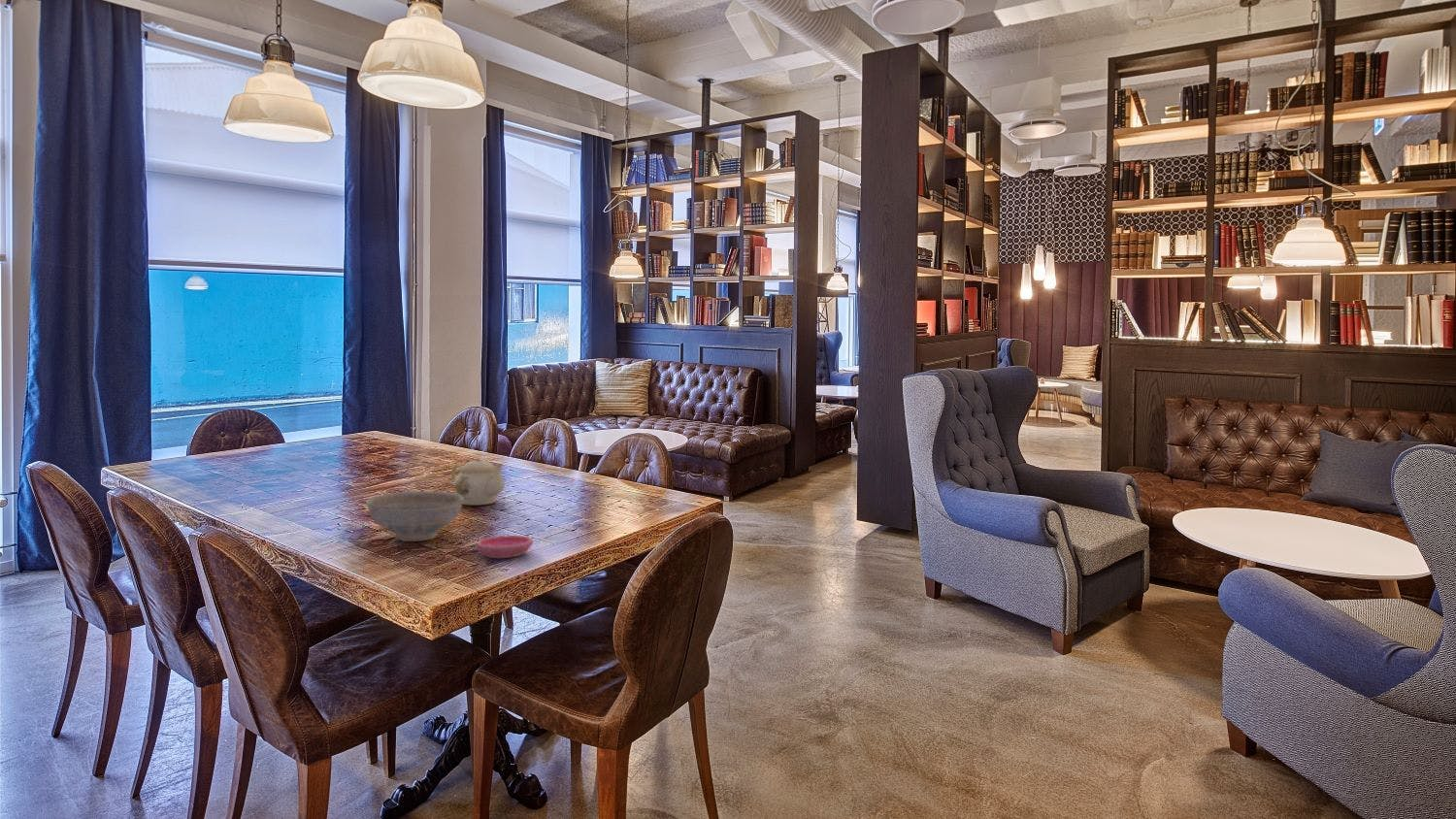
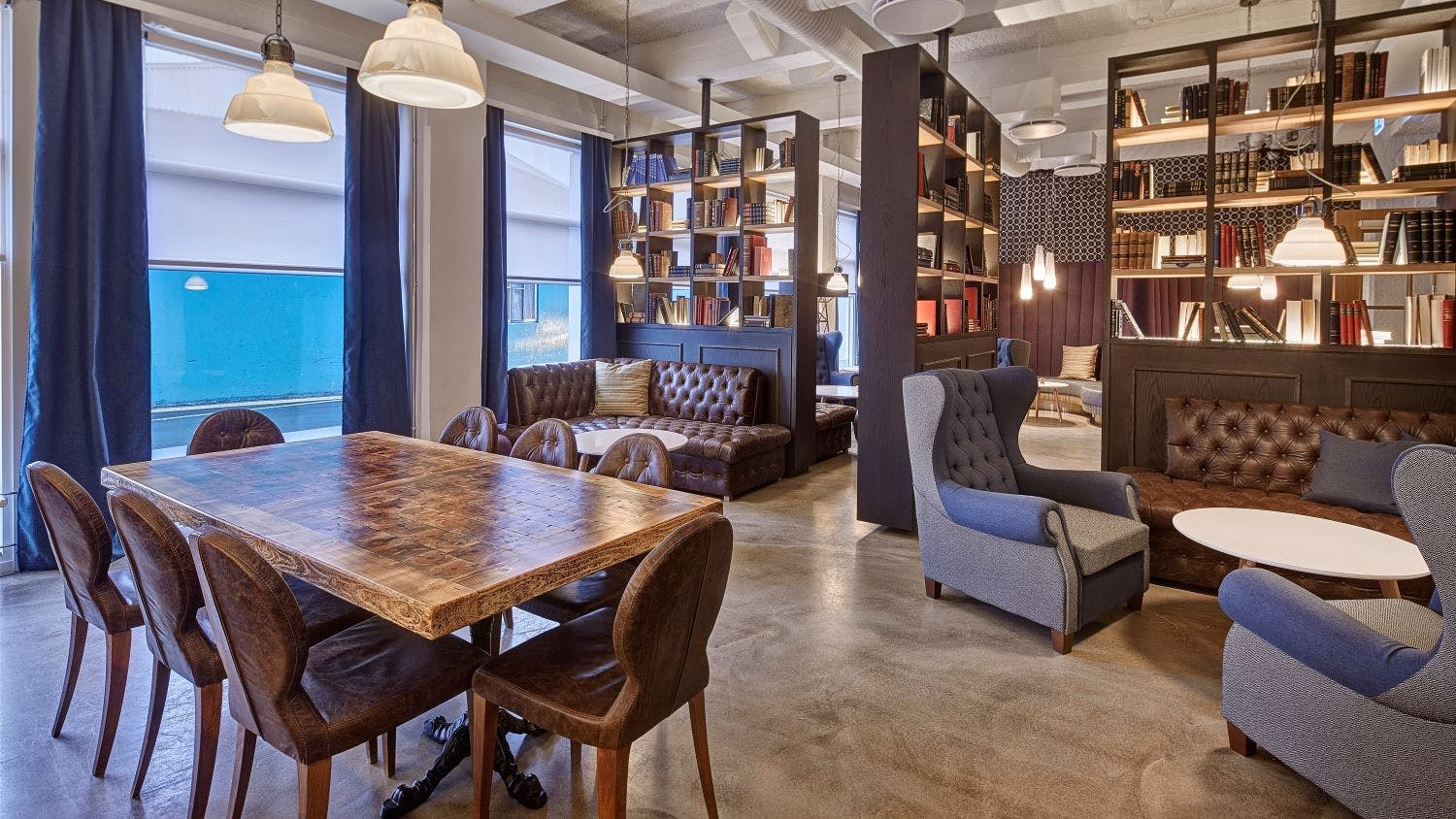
- teapot (477, 479)
- saucer (505, 546)
- decorative bowl (416, 517)
